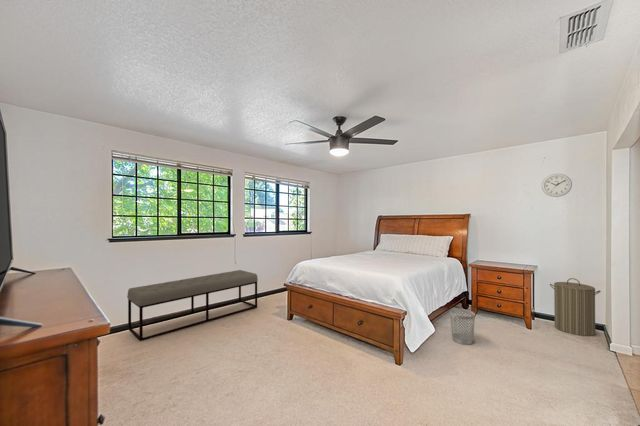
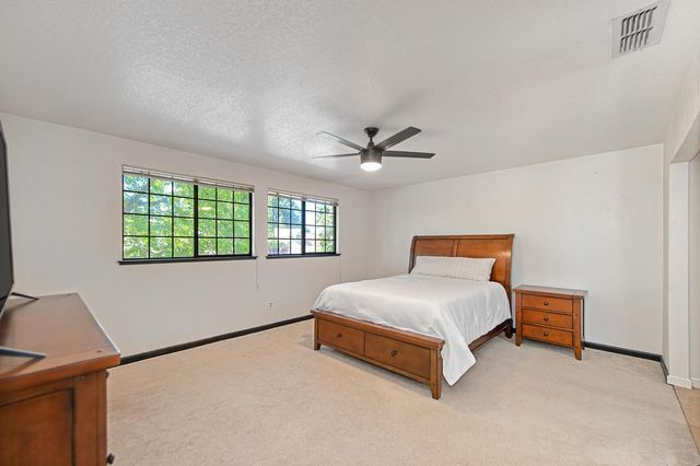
- bench (198, 295)
- wall clock (556, 185)
- laundry hamper (574, 304)
- wastebasket (462, 326)
